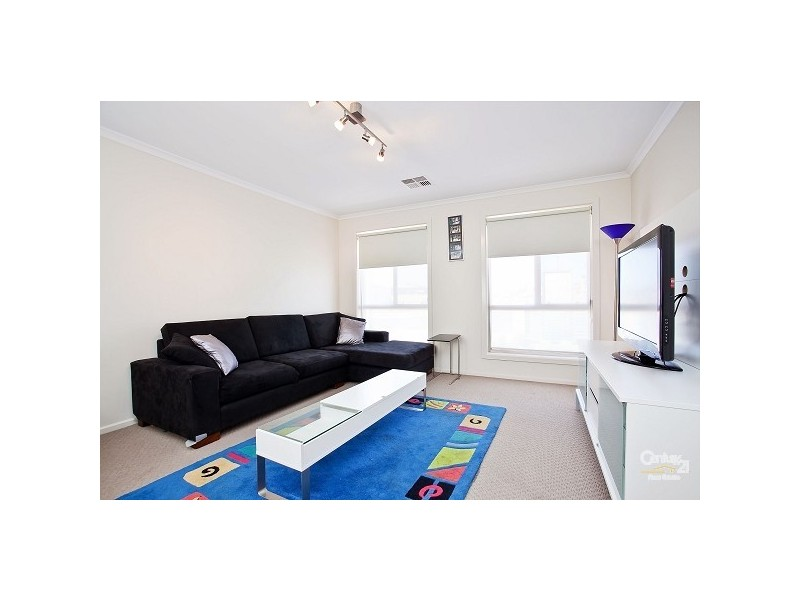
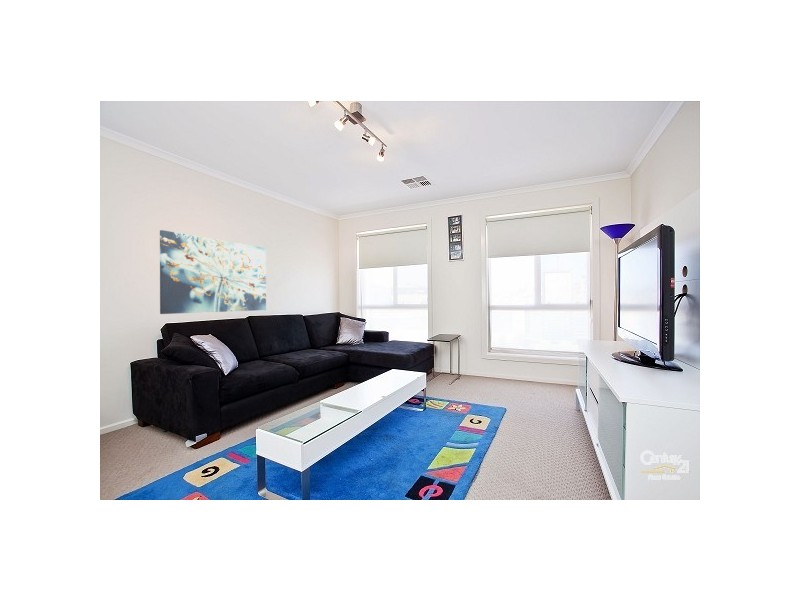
+ wall art (220, 276)
